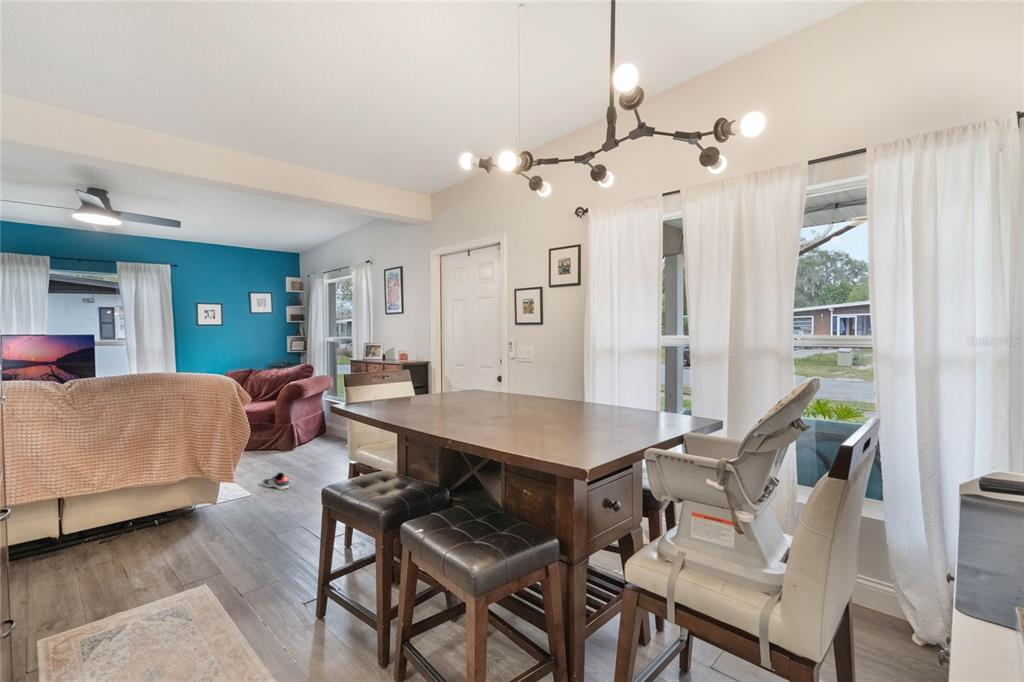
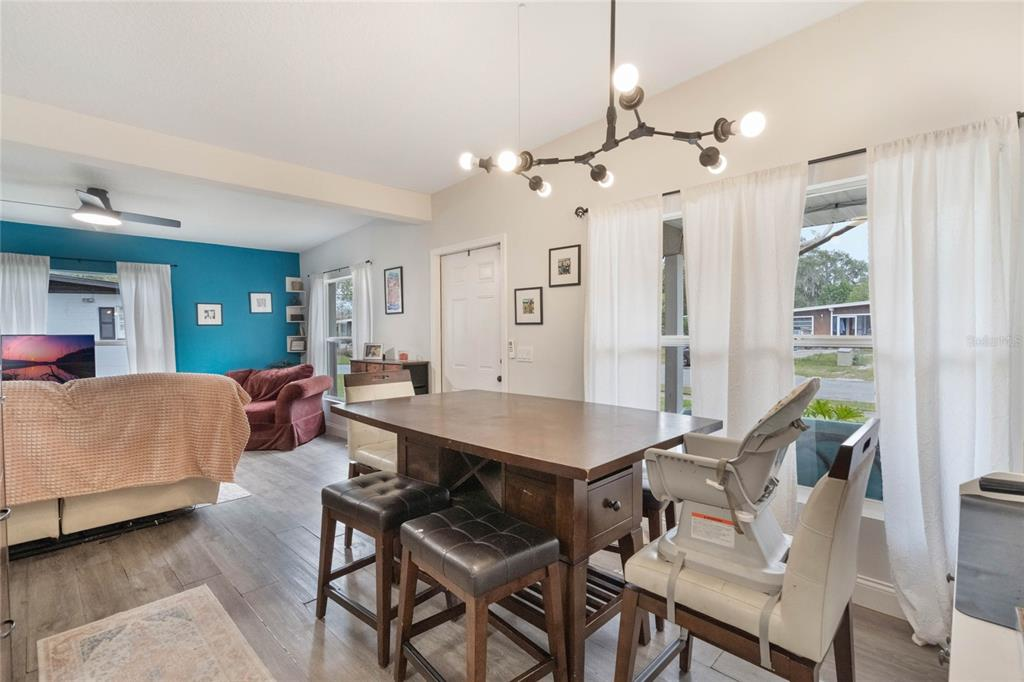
- sneaker (276, 479)
